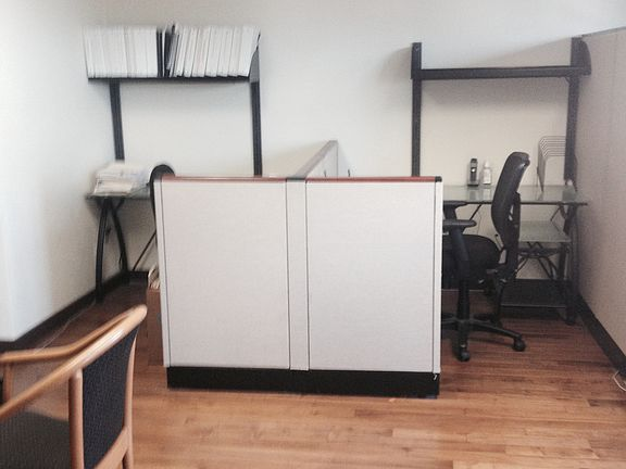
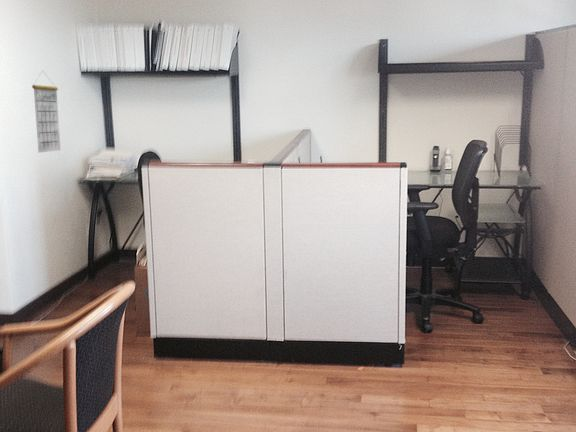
+ calendar (46, 111)
